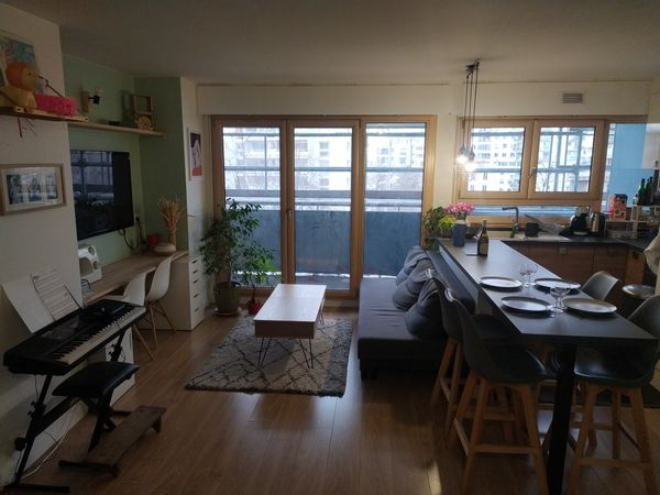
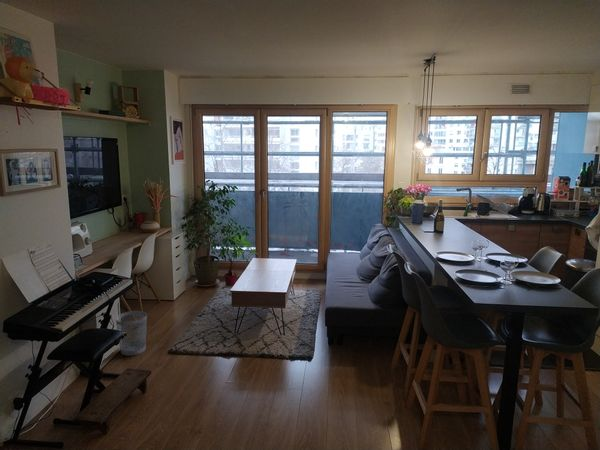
+ wastebasket (132, 334)
